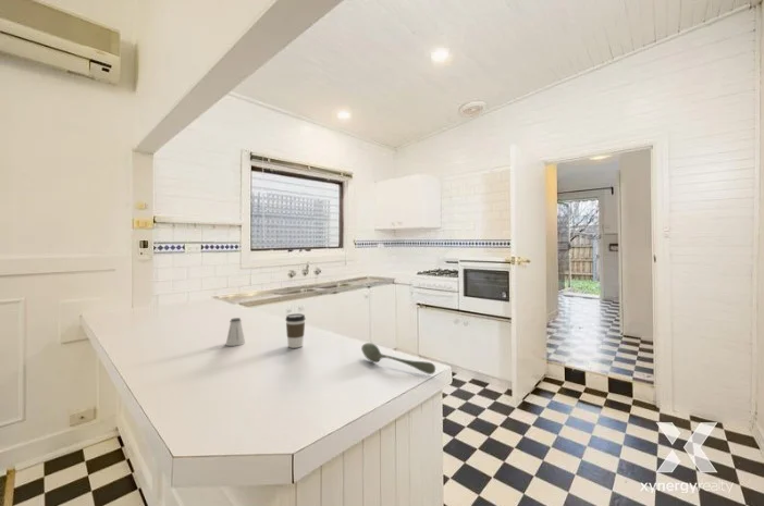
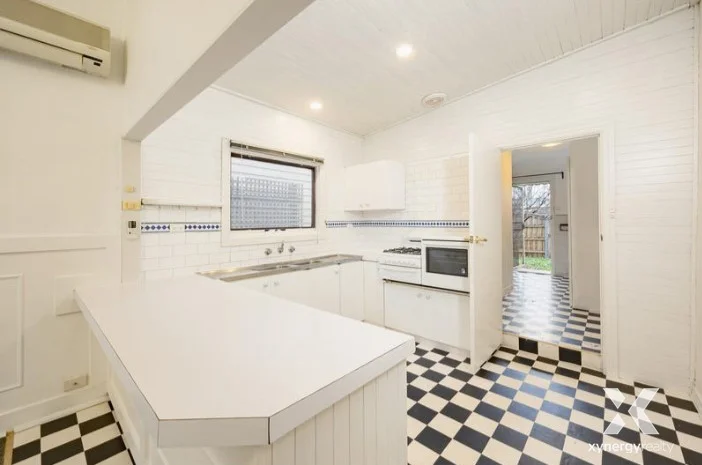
- spoon (394, 357)
- saltshaker (235, 331)
- coffee cup (295, 330)
